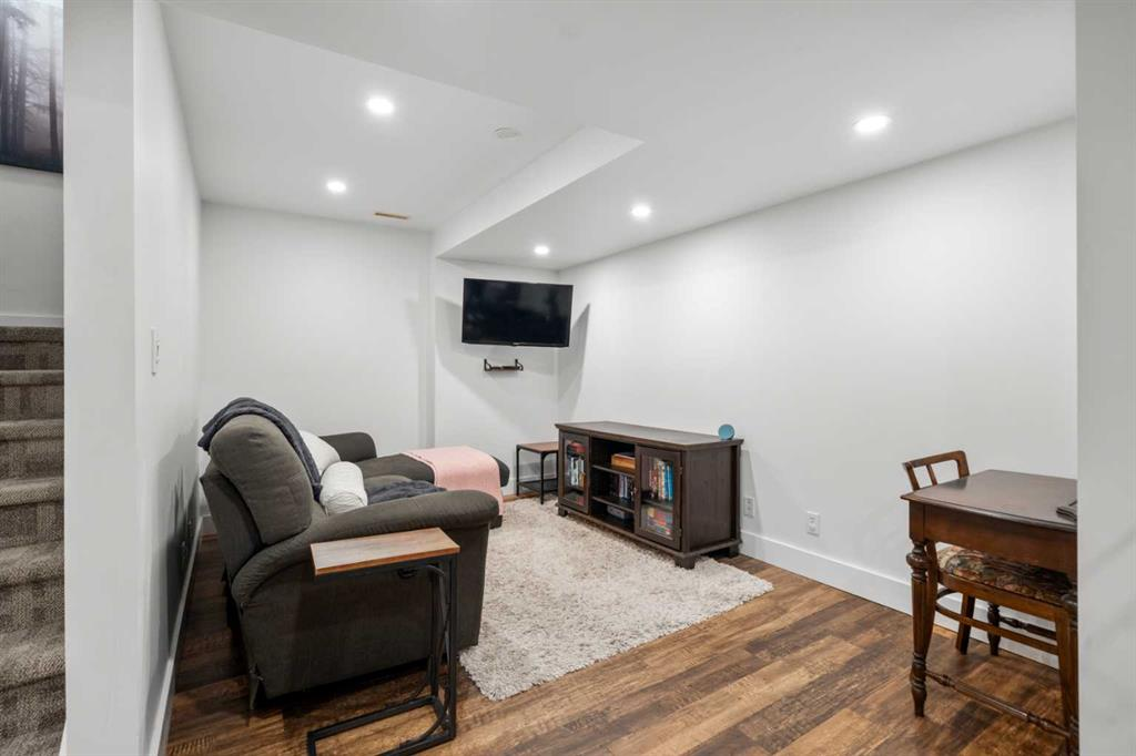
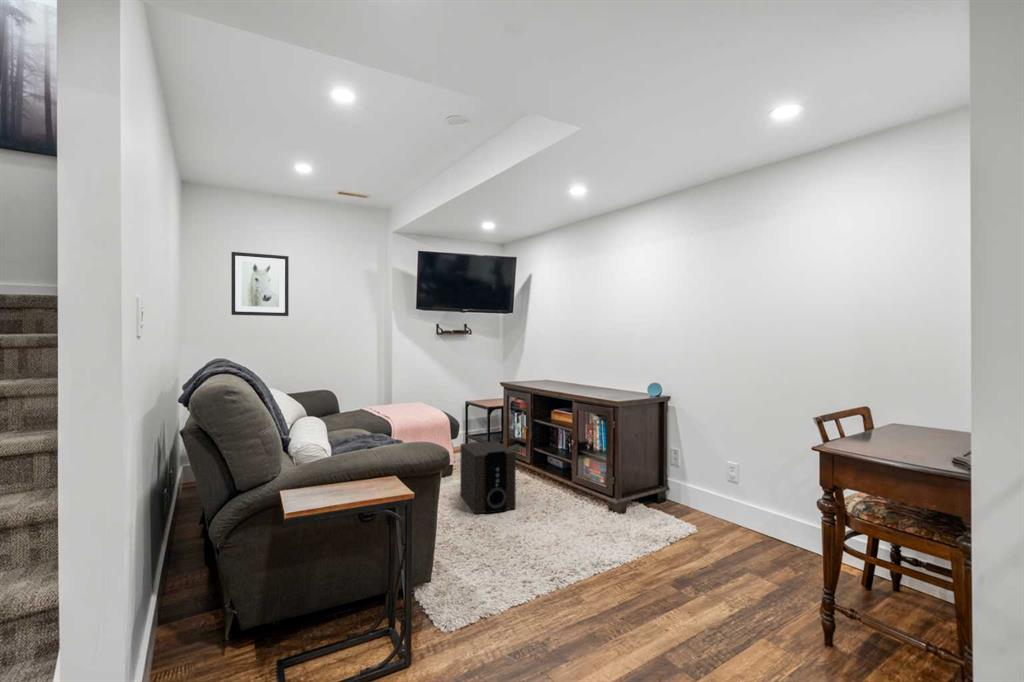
+ wall art (260, 284)
+ speaker (487, 473)
